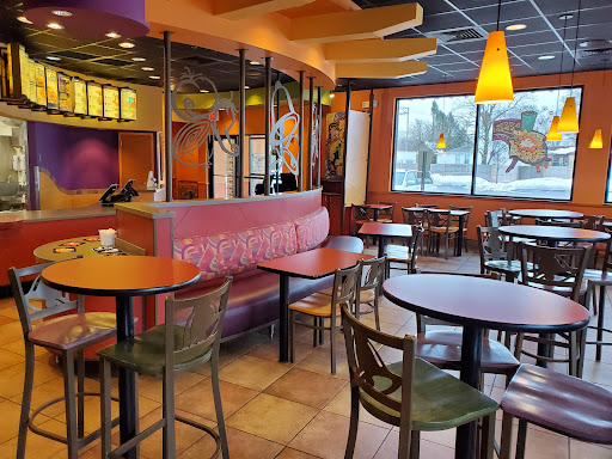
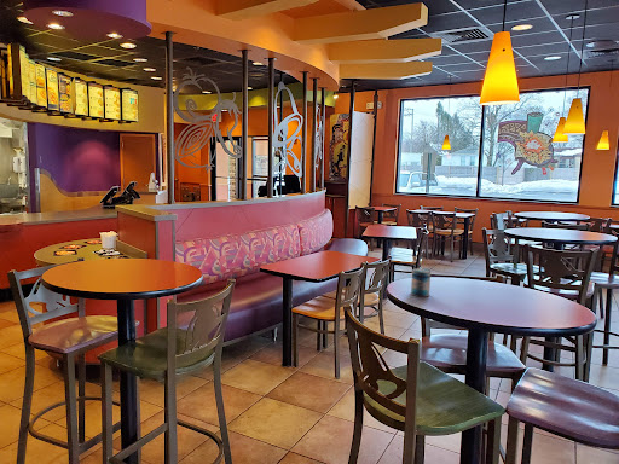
+ beverage can (421, 282)
